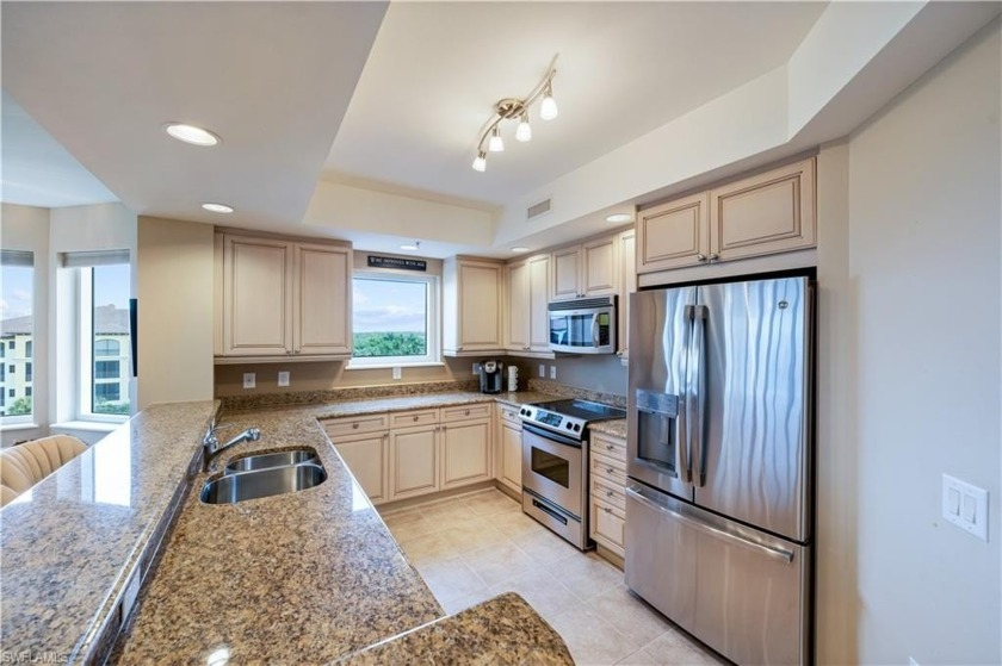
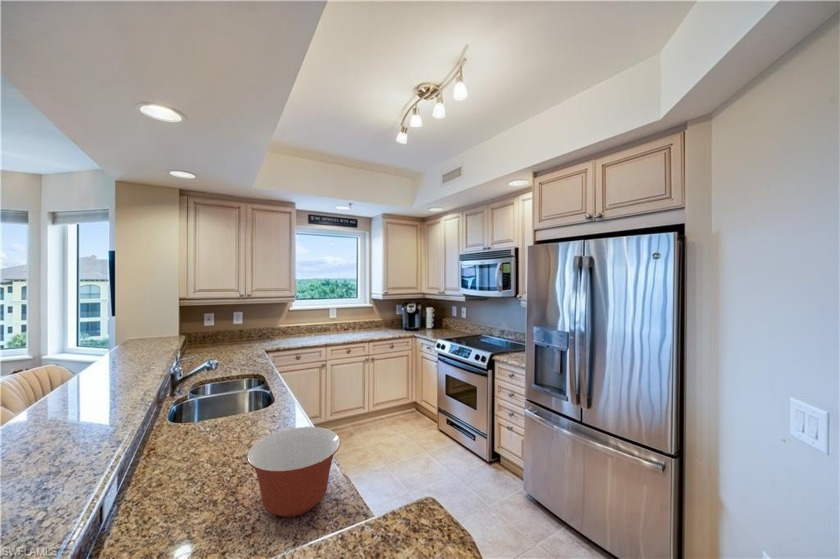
+ mixing bowl (295, 473)
